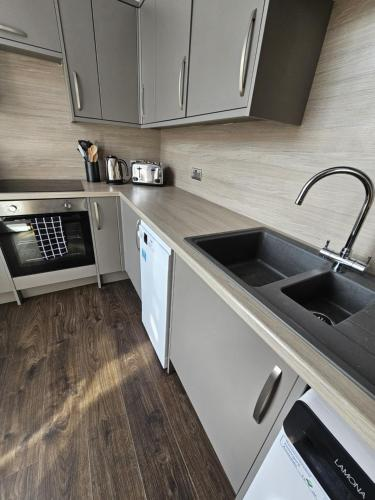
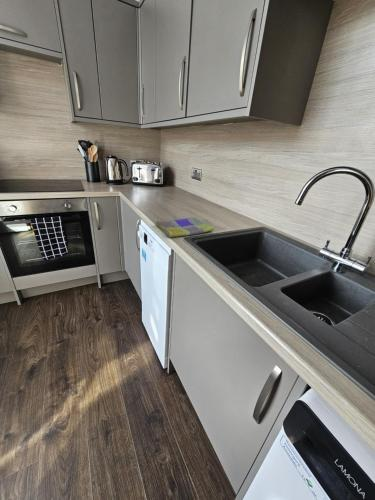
+ dish towel (183, 226)
